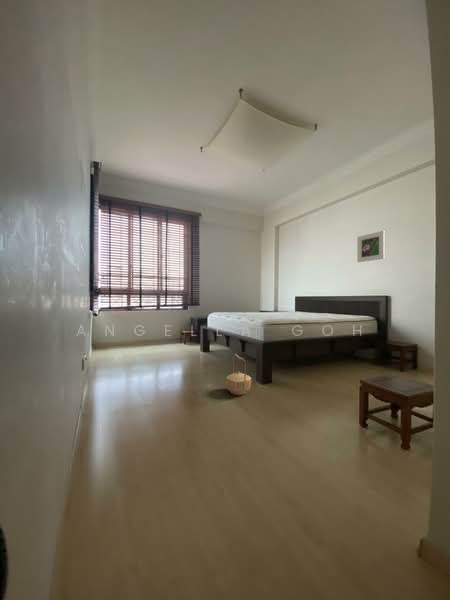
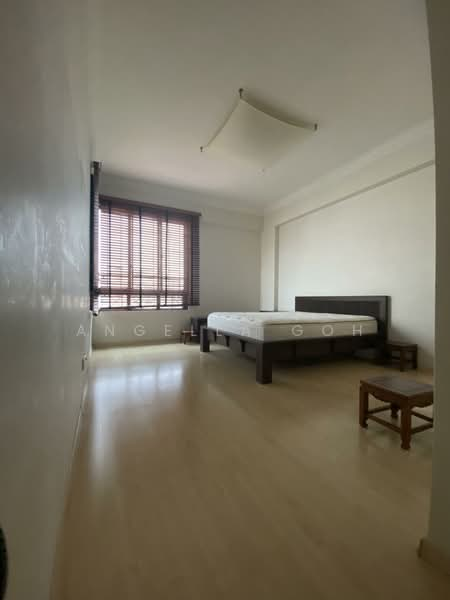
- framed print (370, 247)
- basket (238, 373)
